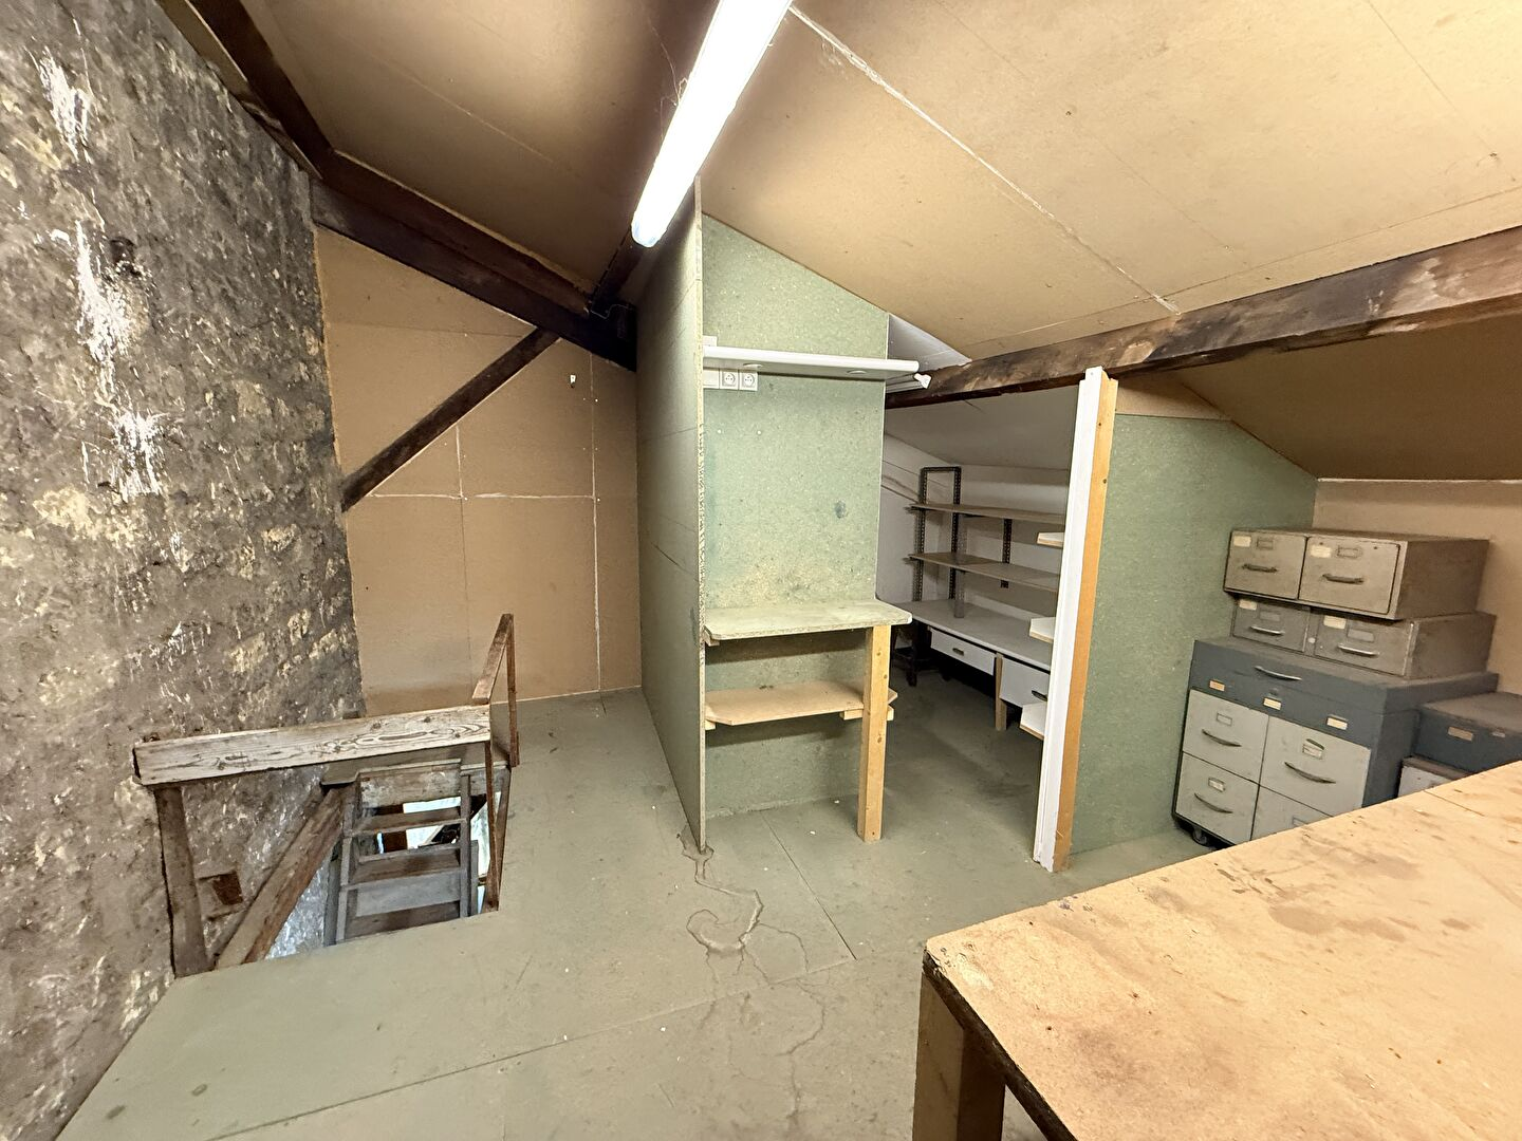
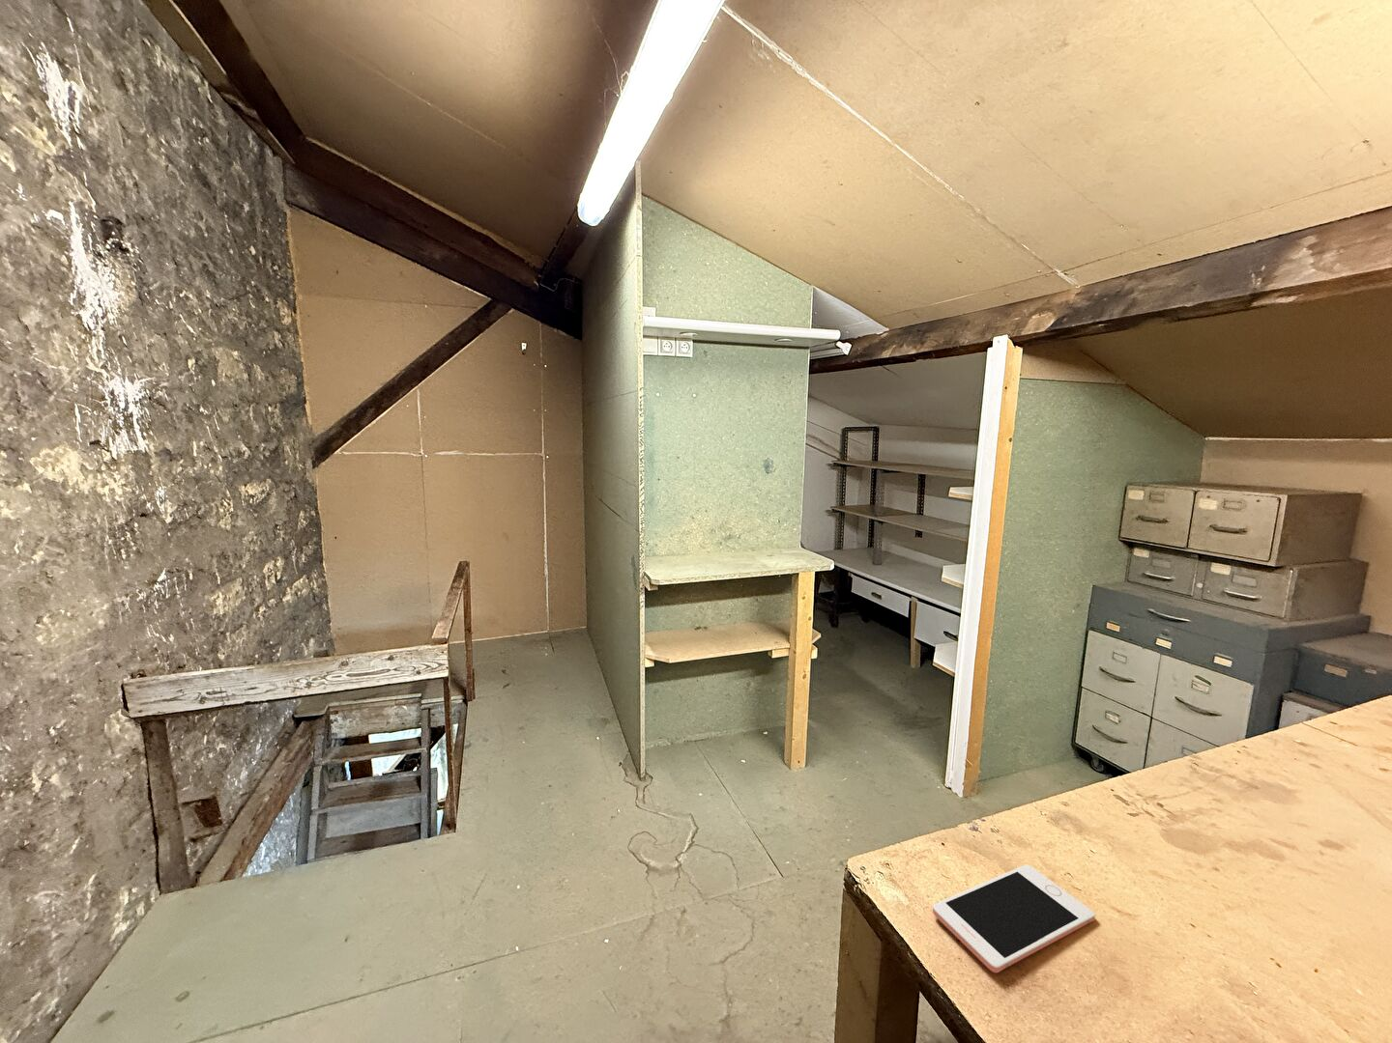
+ cell phone (1013, 913)
